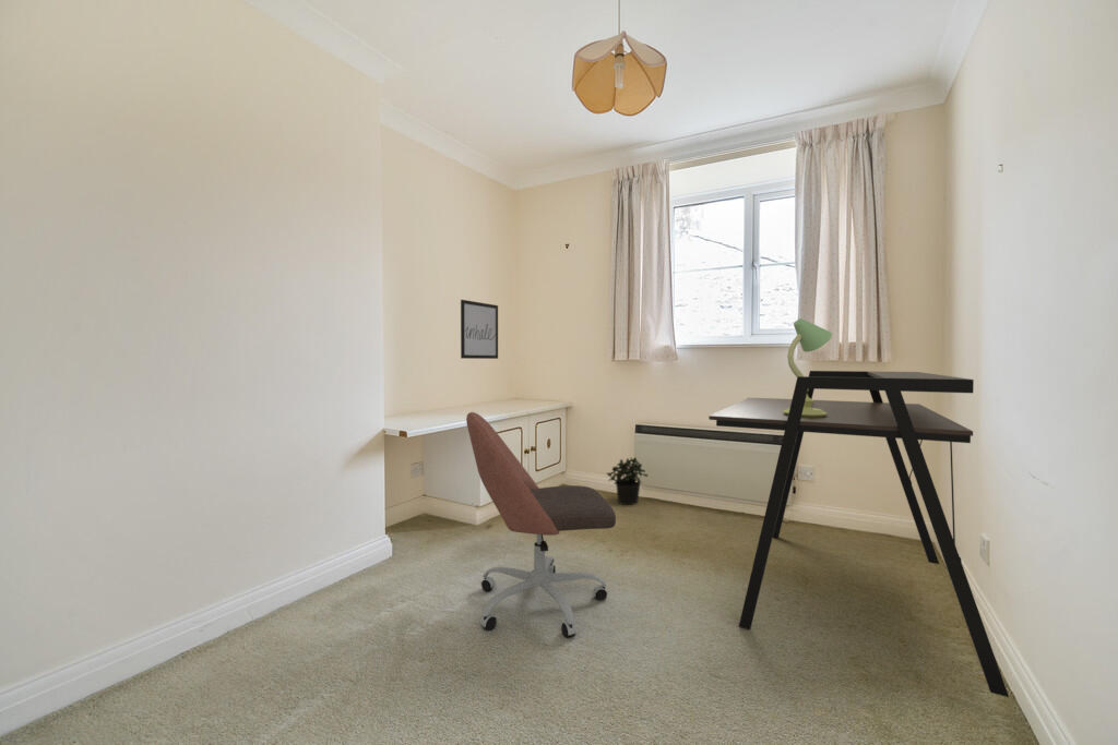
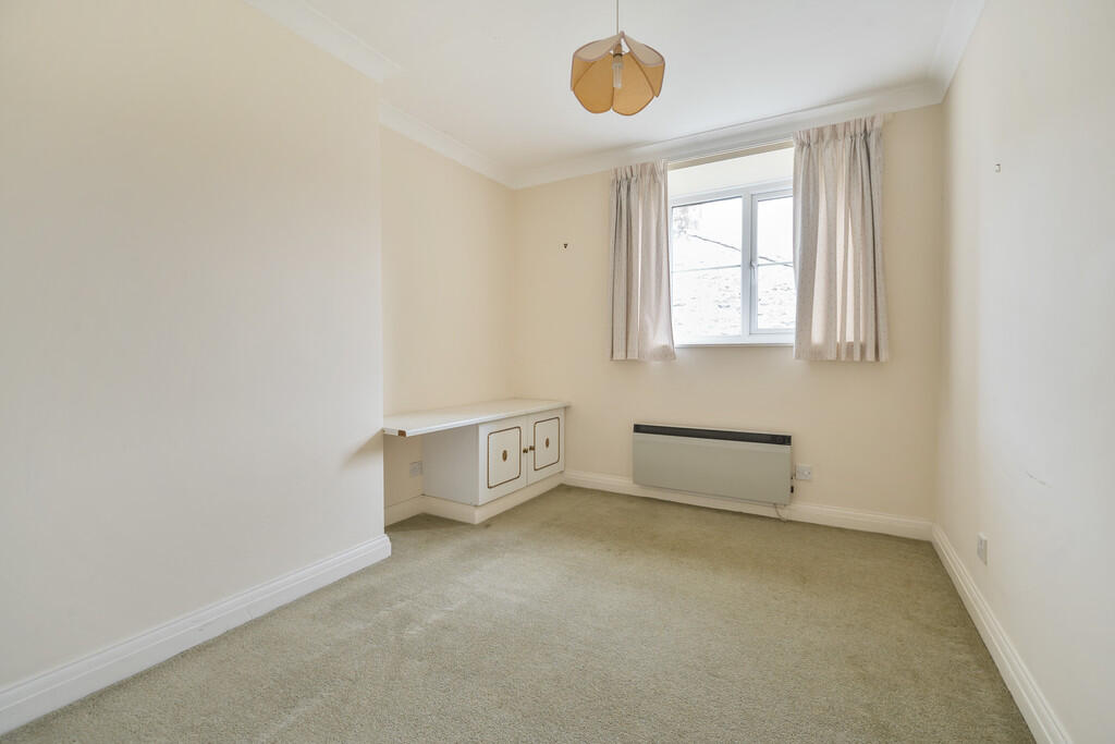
- wall art (480, 331)
- potted plant (629, 479)
- desk (794, 471)
- table lamp (800, 372)
- office chair (538, 507)
